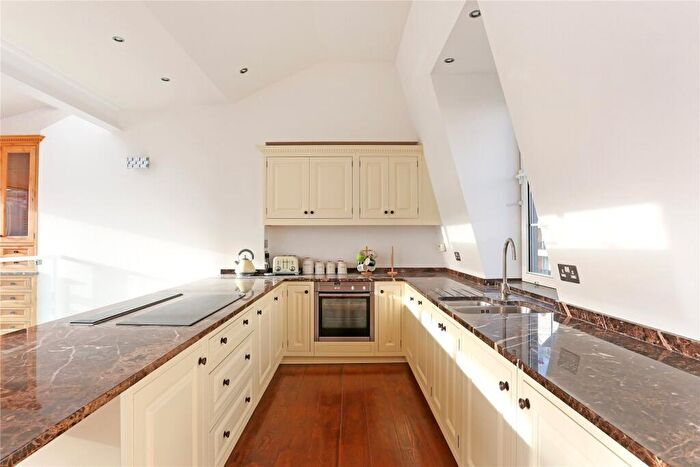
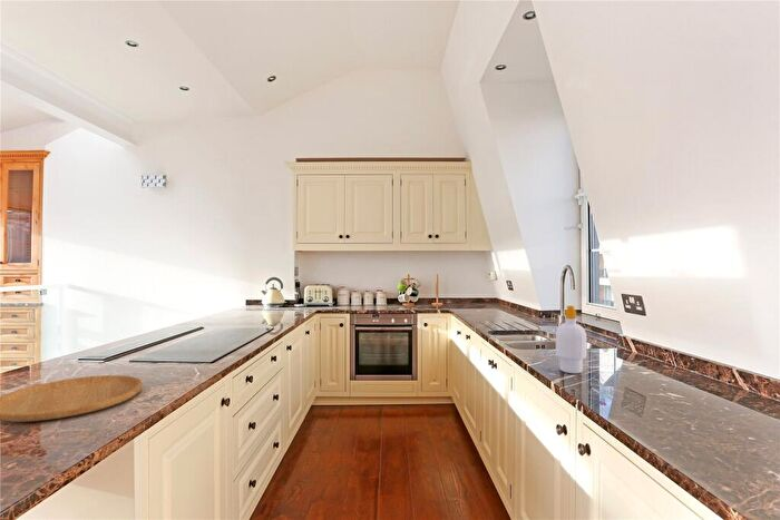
+ cutting board (71, 395)
+ soap bottle (571, 339)
